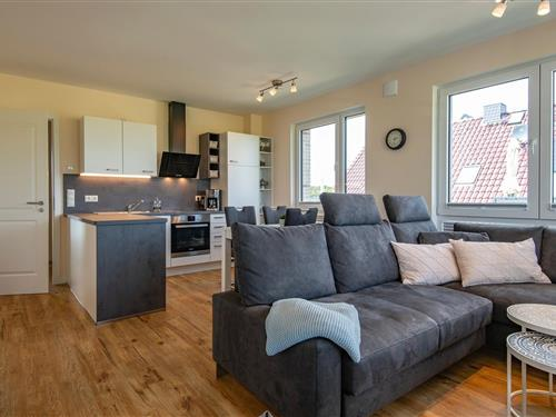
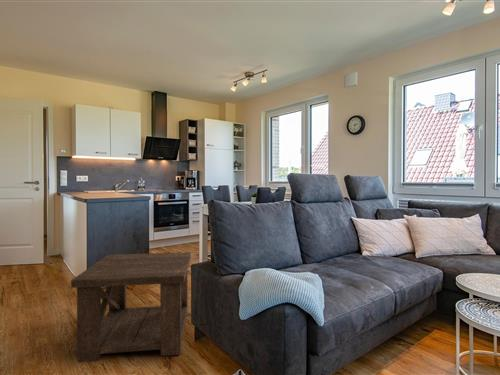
+ side table (141, 307)
